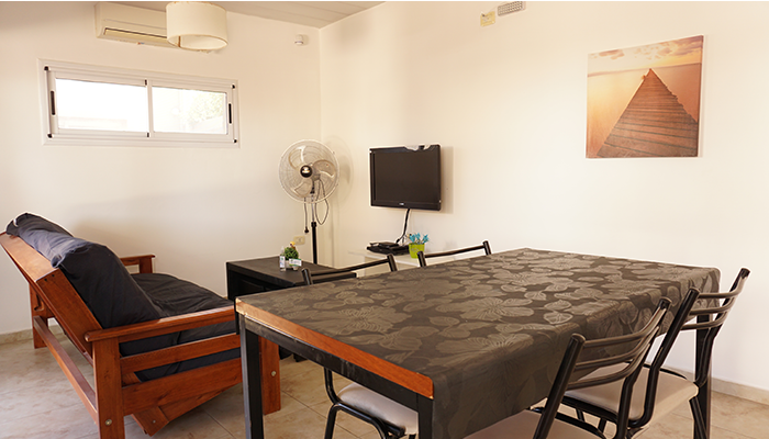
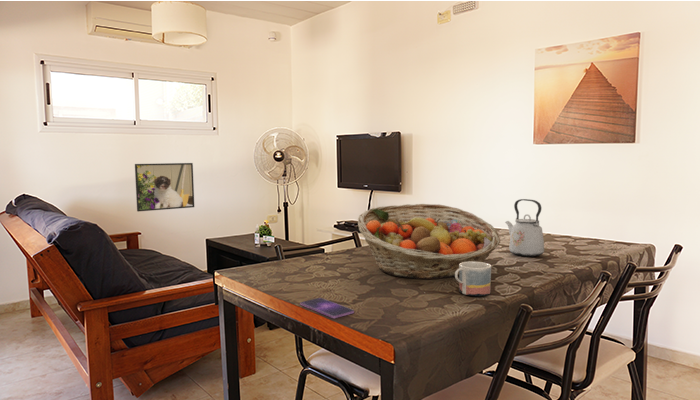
+ smartphone (326, 307)
+ fruit basket (427, 238)
+ kettle (522, 226)
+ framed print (165, 186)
+ mug (470, 279)
